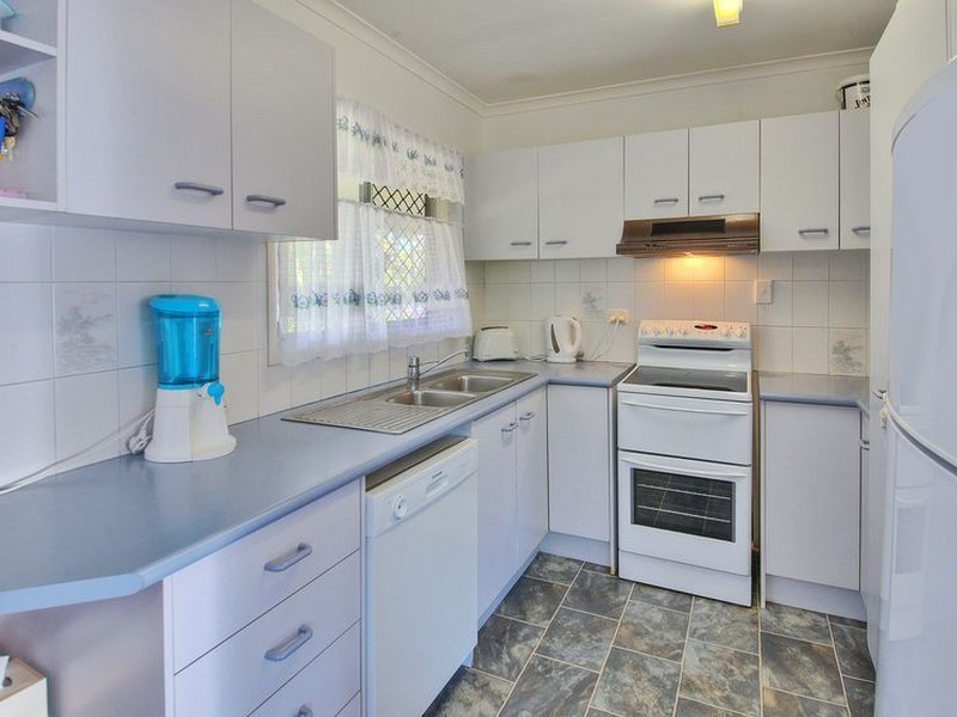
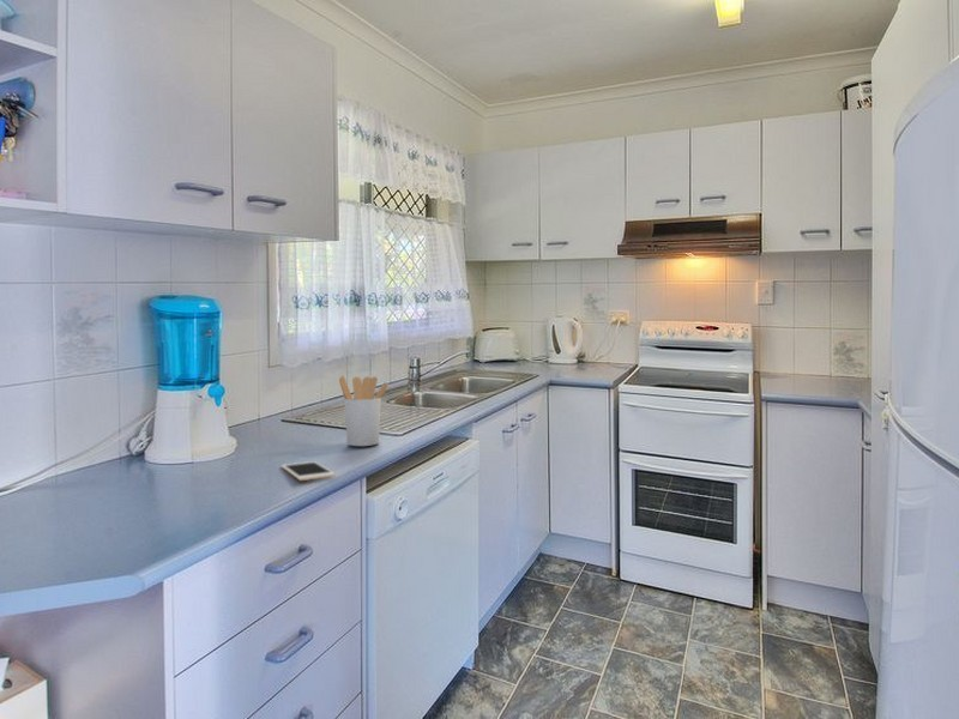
+ utensil holder (363, 407)
+ cell phone (307, 470)
